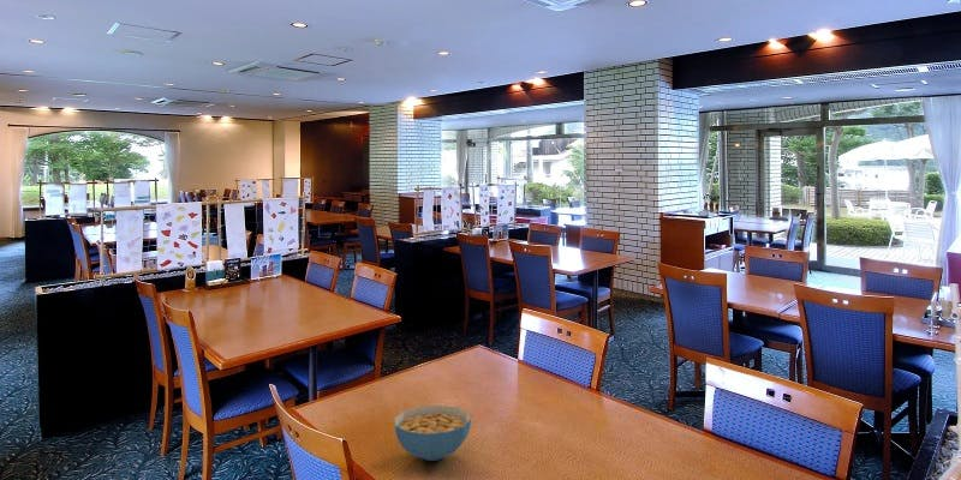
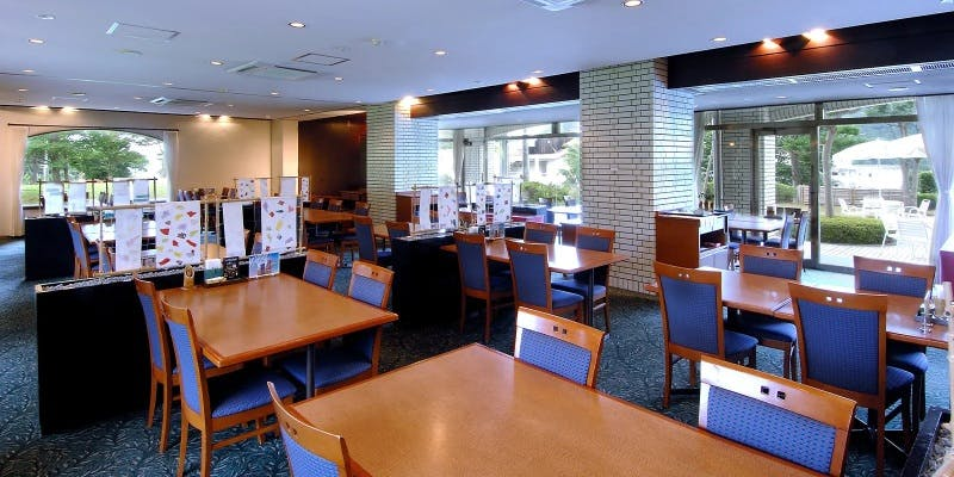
- cereal bowl (432, 437)
